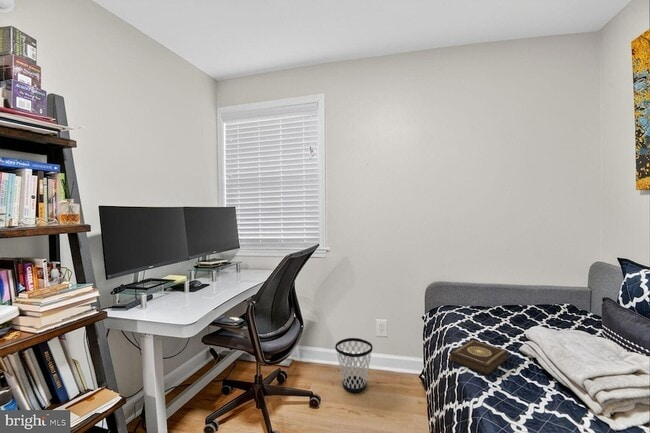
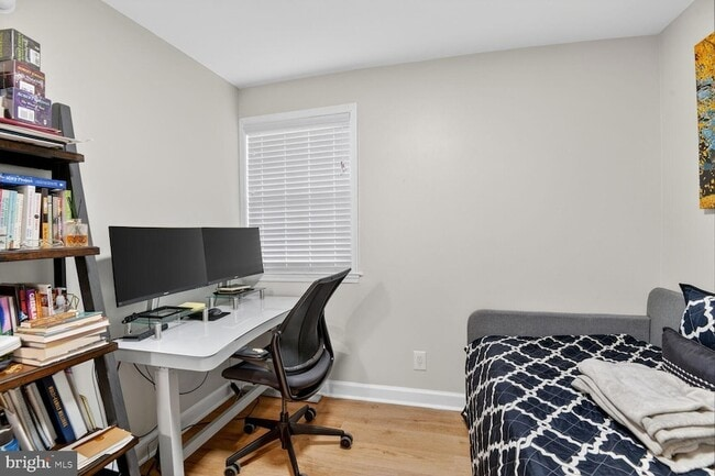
- wastebasket (354, 366)
- book (479, 355)
